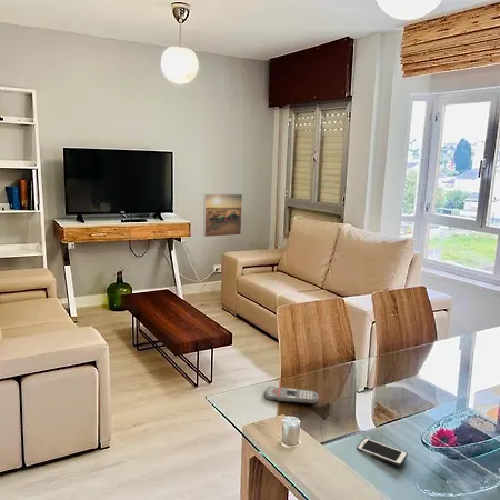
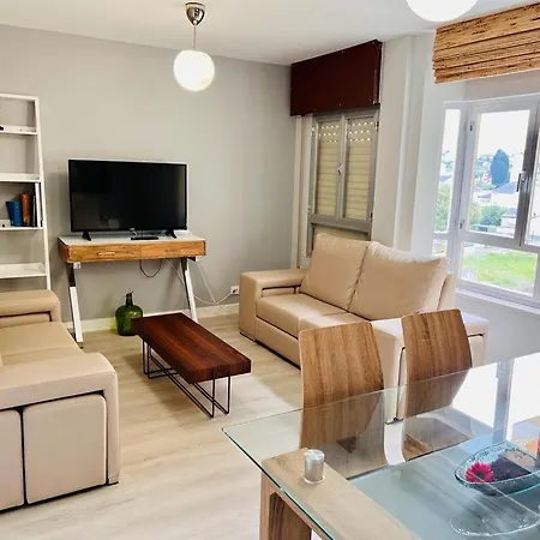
- remote control (291, 396)
- cell phone (381, 451)
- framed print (222, 214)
